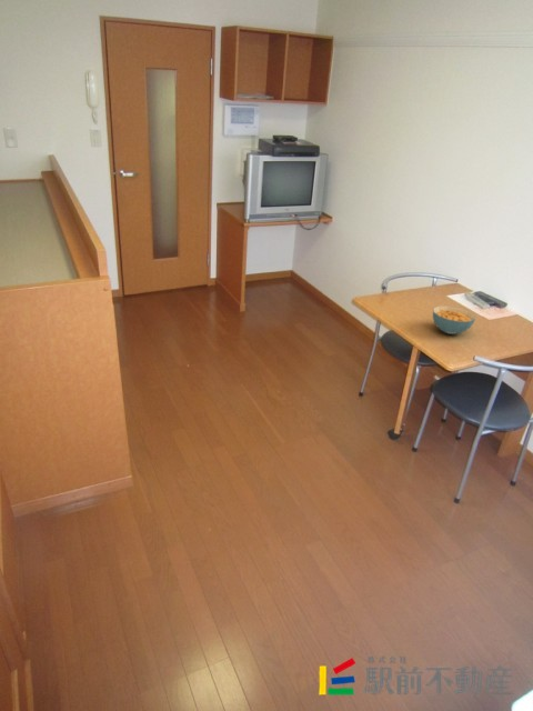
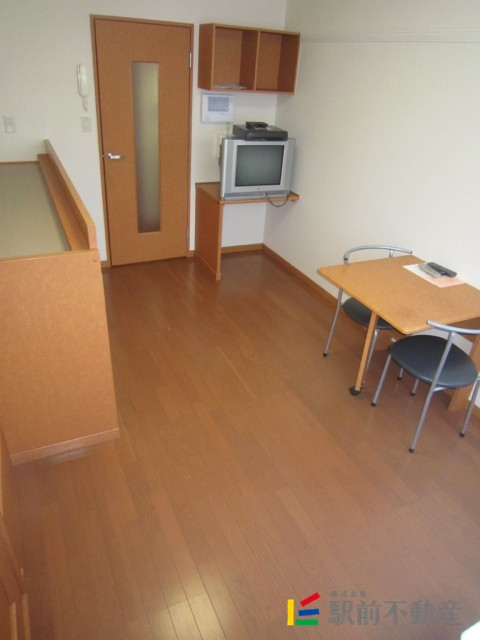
- cereal bowl (451, 322)
